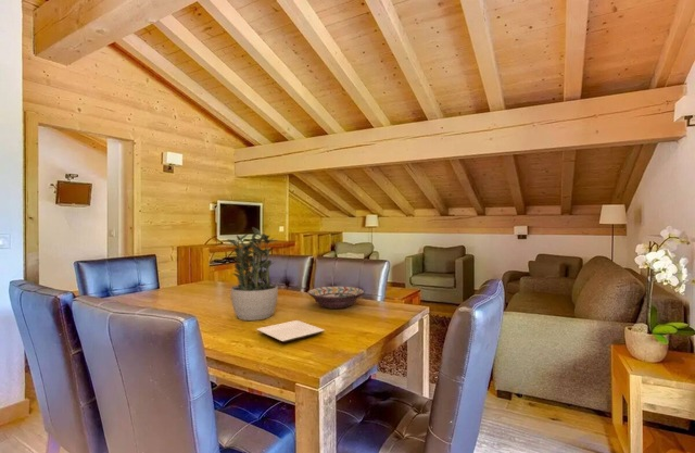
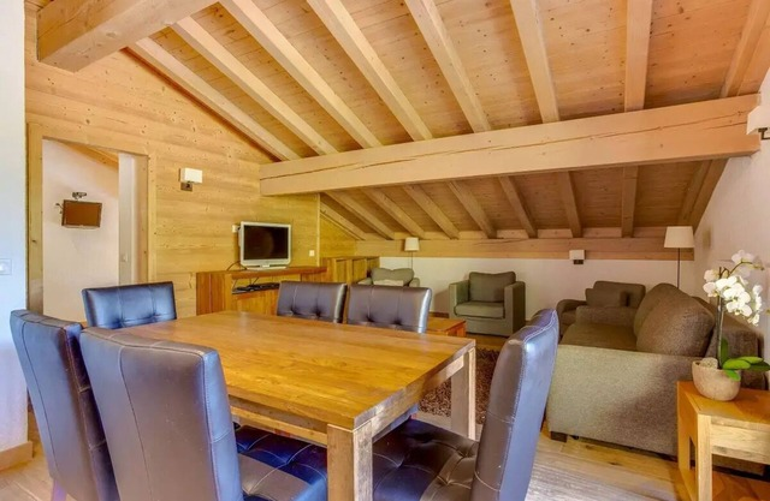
- plate (290, 331)
- potted plant (250, 272)
- decorative bowl (336, 298)
